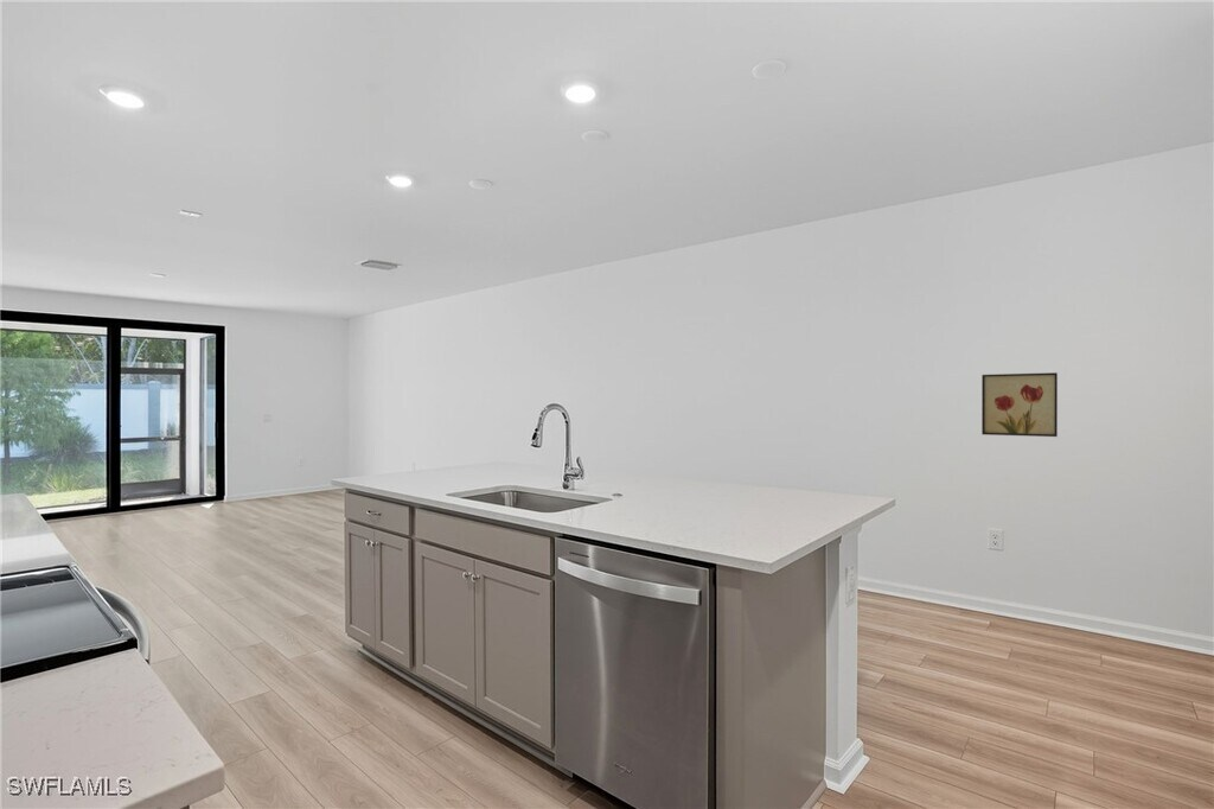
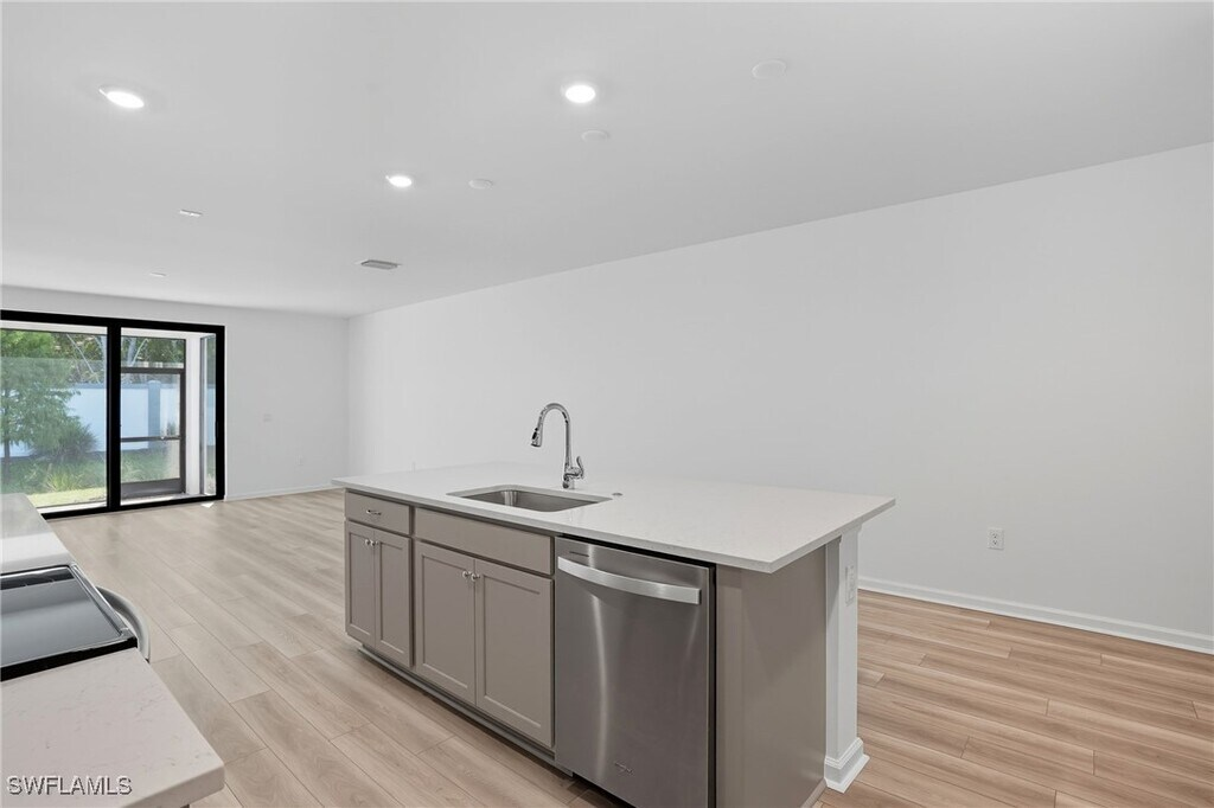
- wall art (1018, 404)
